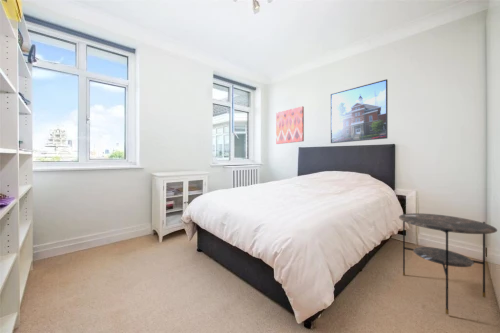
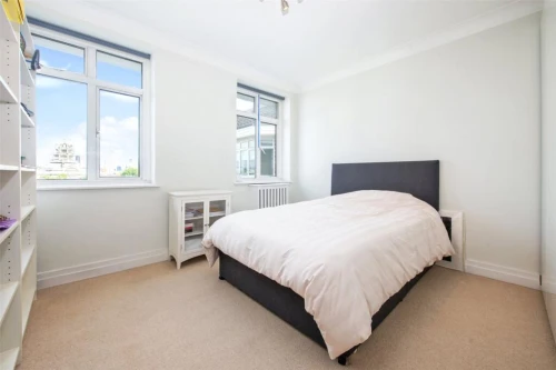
- side table (442, 257)
- wall art (289, 126)
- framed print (356, 114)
